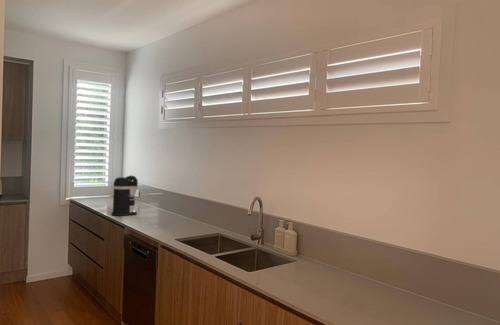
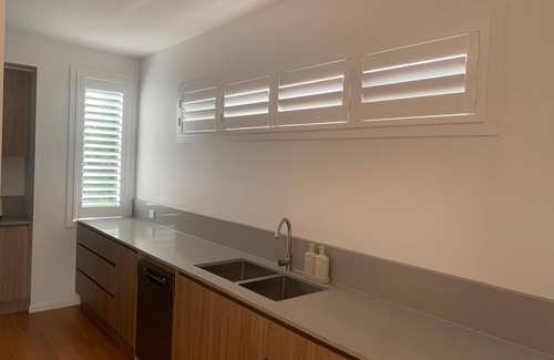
- coffee maker (125, 194)
